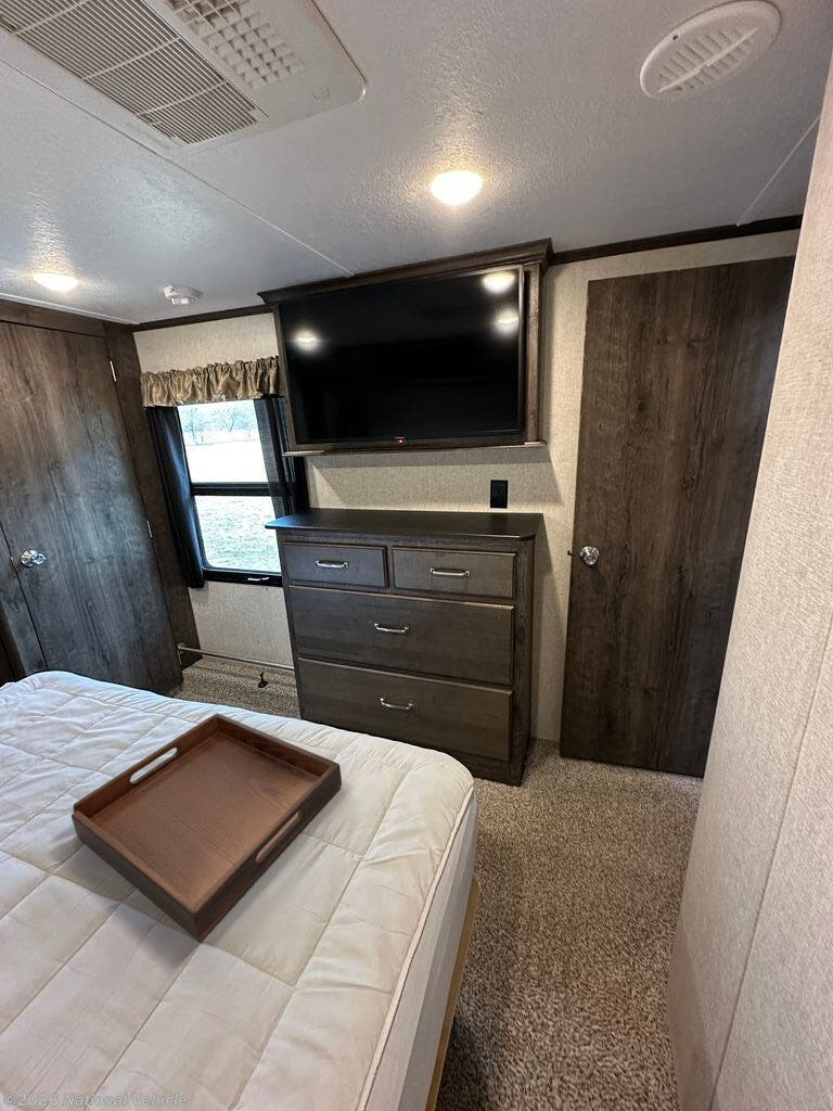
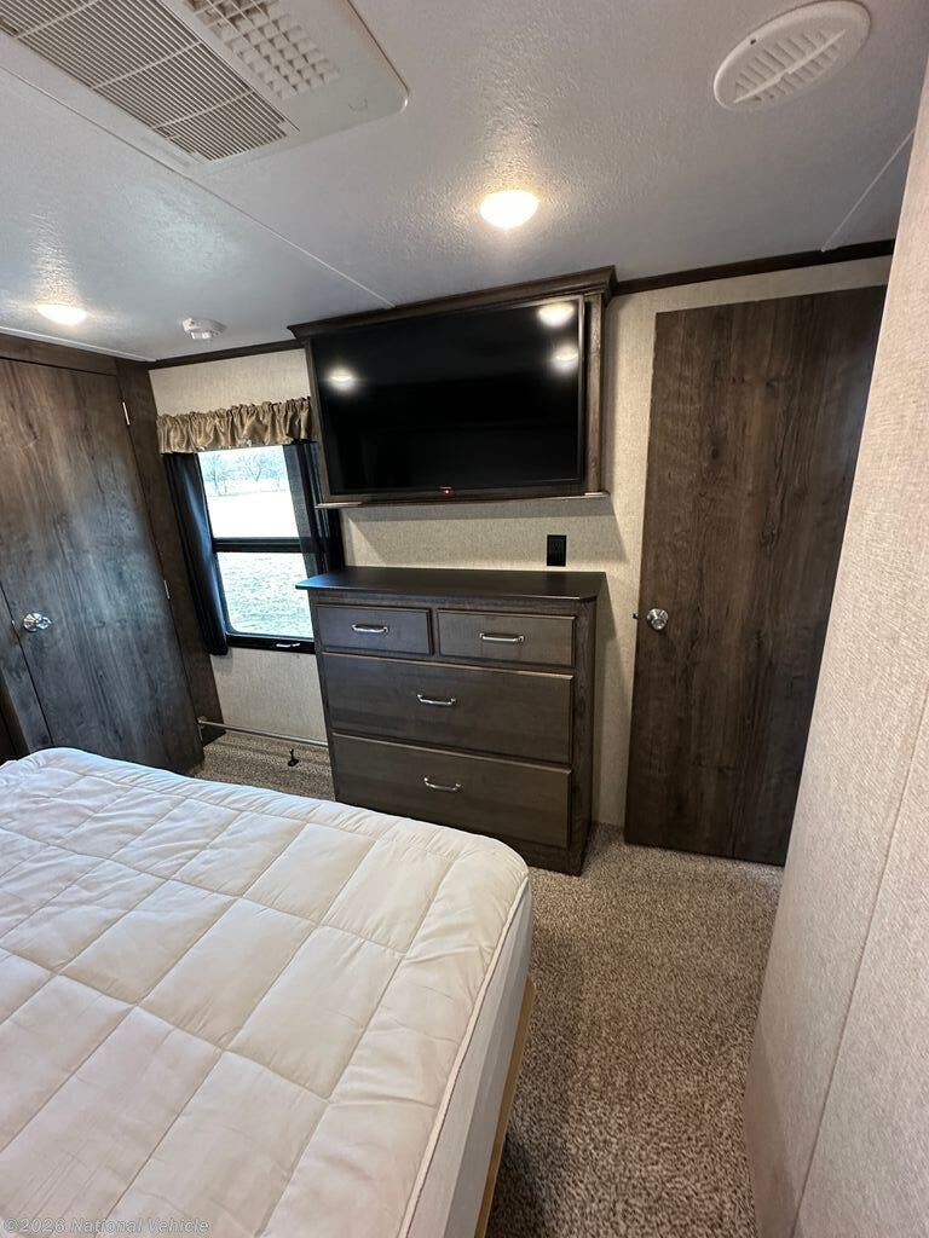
- serving tray (210, 796)
